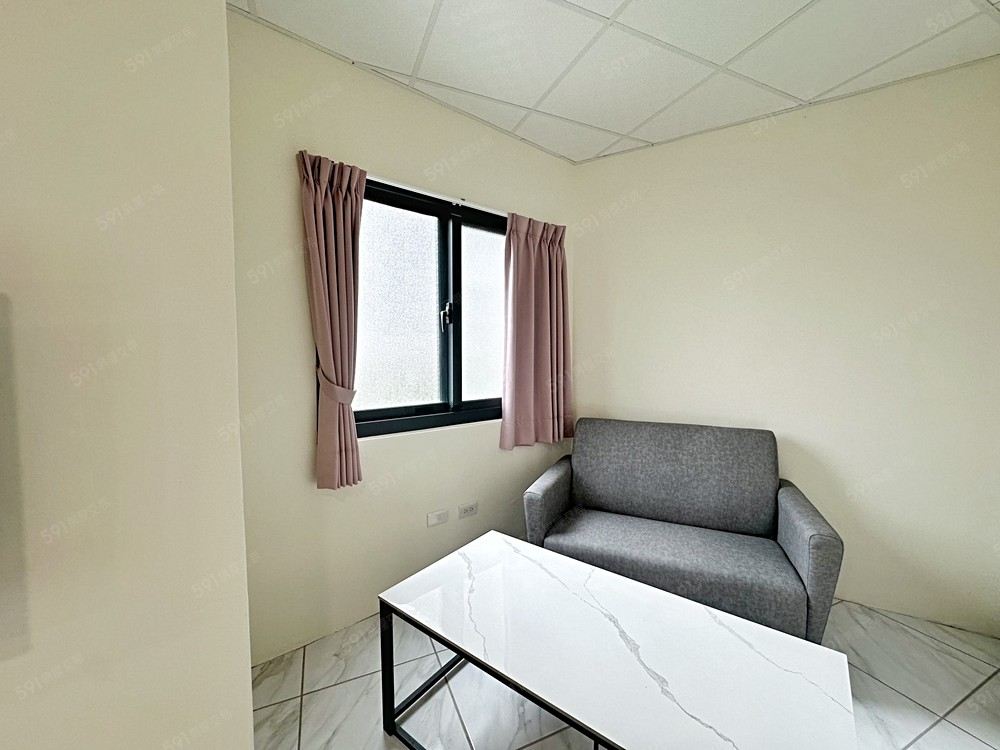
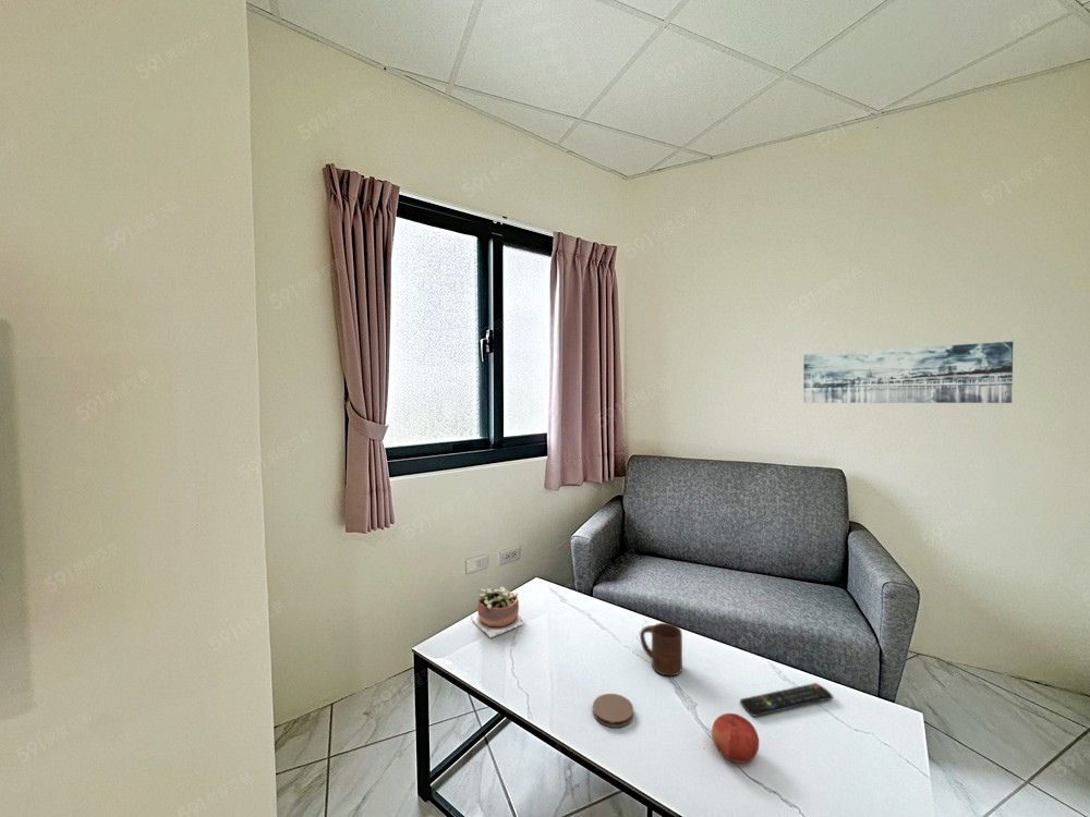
+ wall art (895, 376)
+ fruit (735, 735)
+ remote control (787, 699)
+ succulent plant (498, 602)
+ coaster (613, 709)
+ cup (662, 648)
